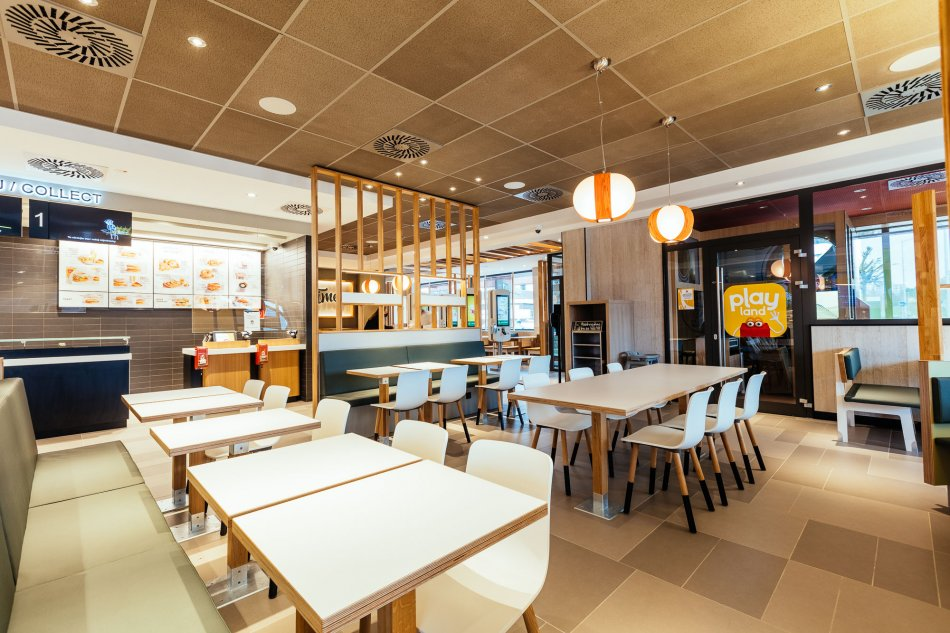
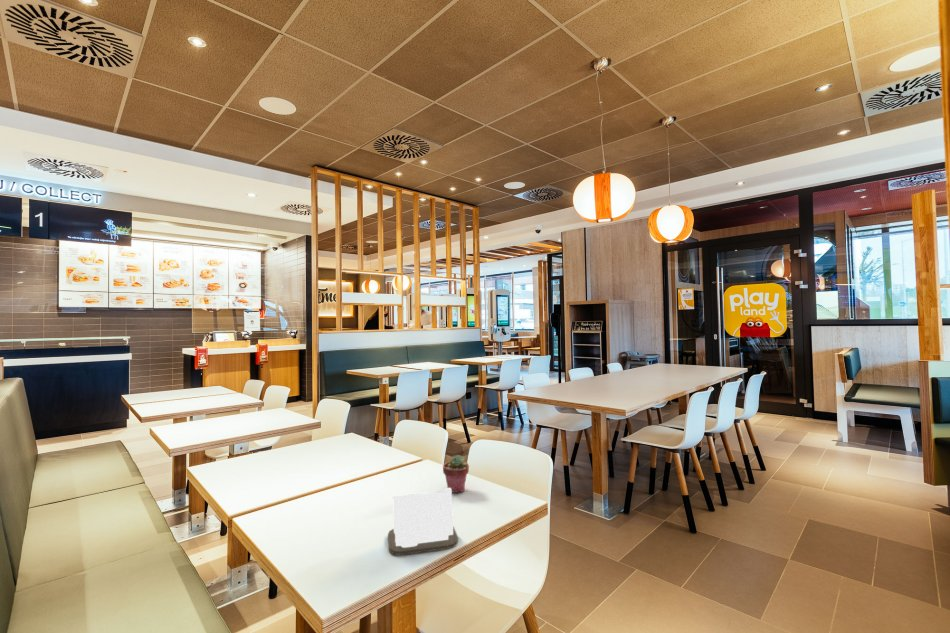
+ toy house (422, 515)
+ potted succulent (456, 472)
